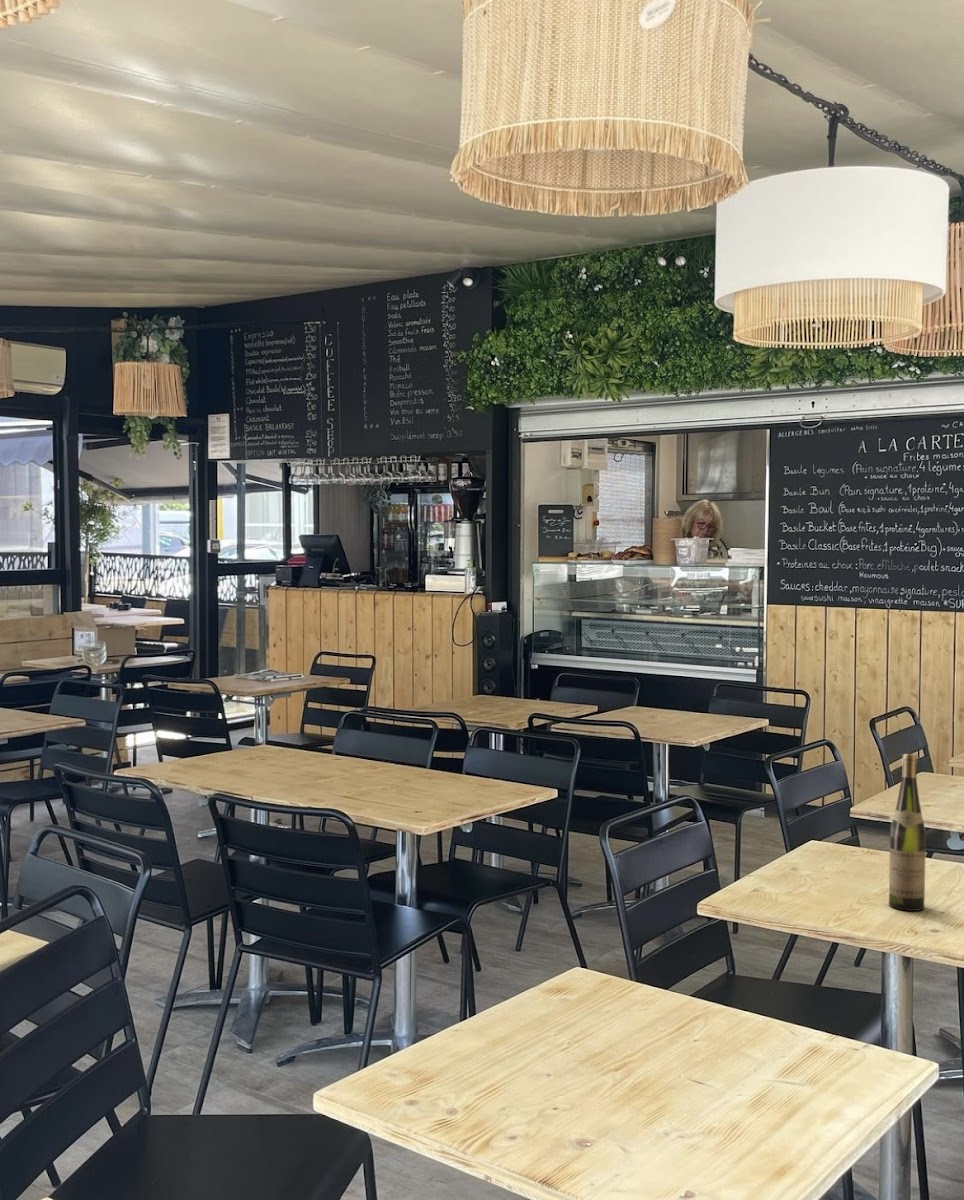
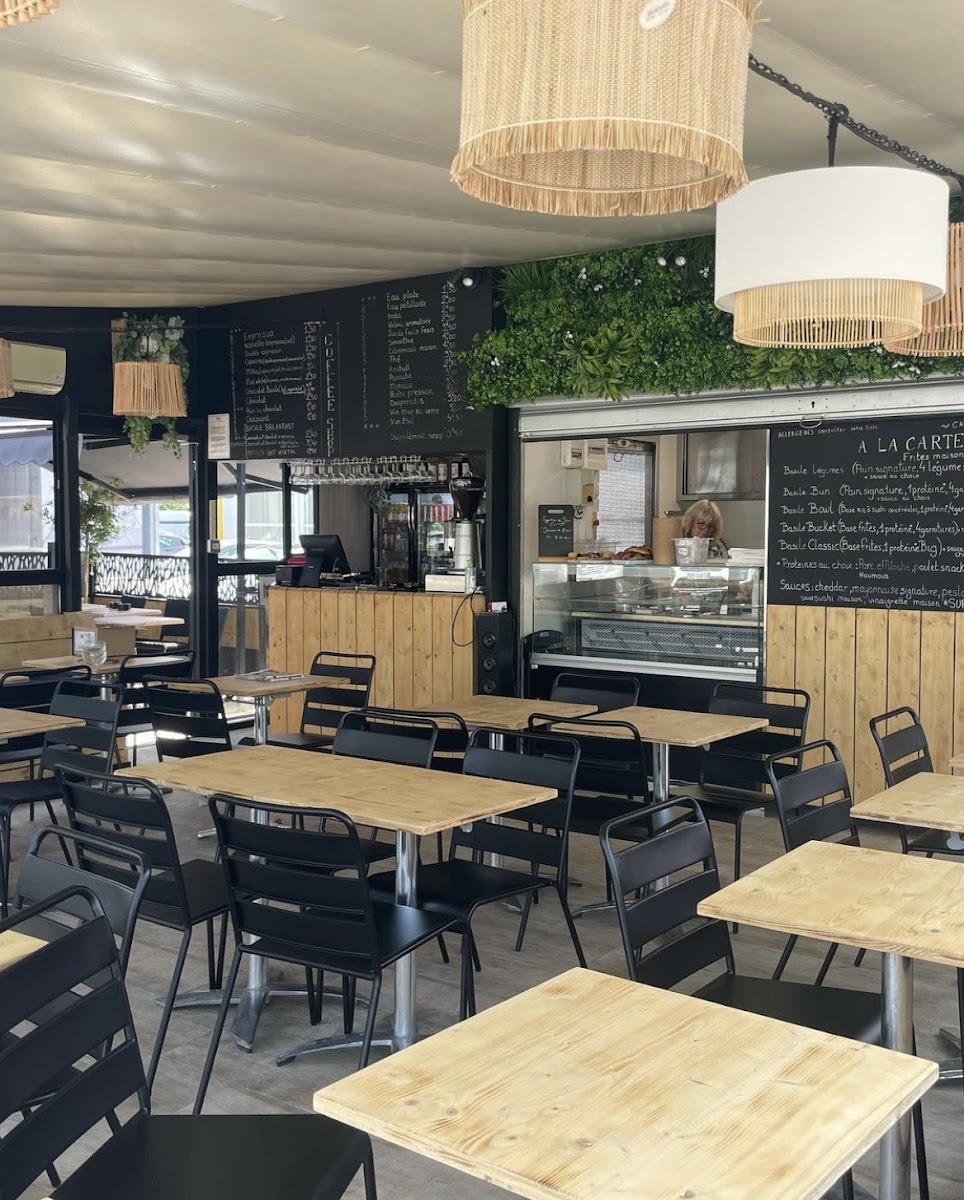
- wine bottle (907, 830)
